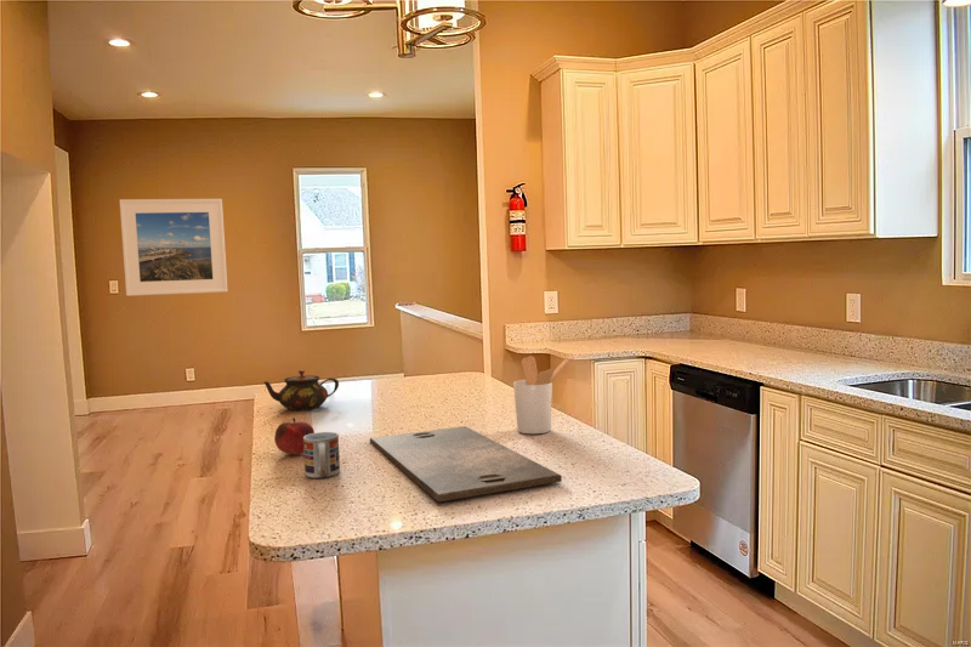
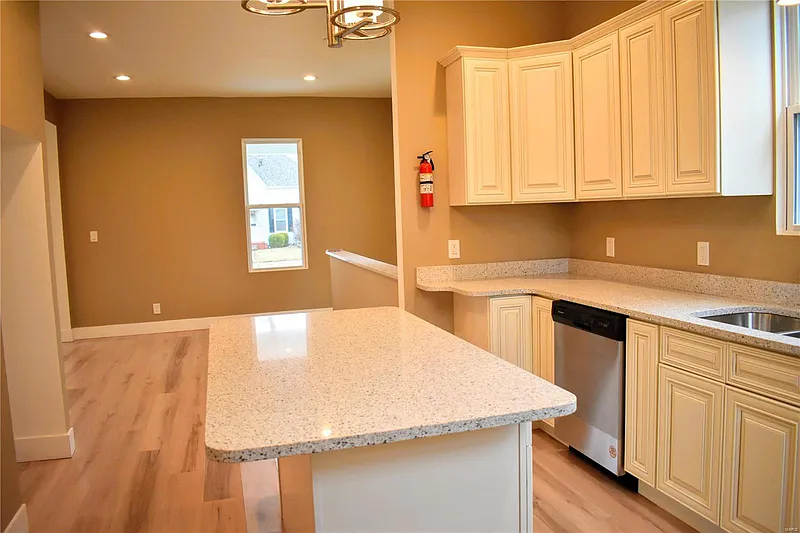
- cup (322, 455)
- cutting board (454, 456)
- teapot (301, 388)
- utensil holder (543, 393)
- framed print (175, 246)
- fruit (294, 436)
